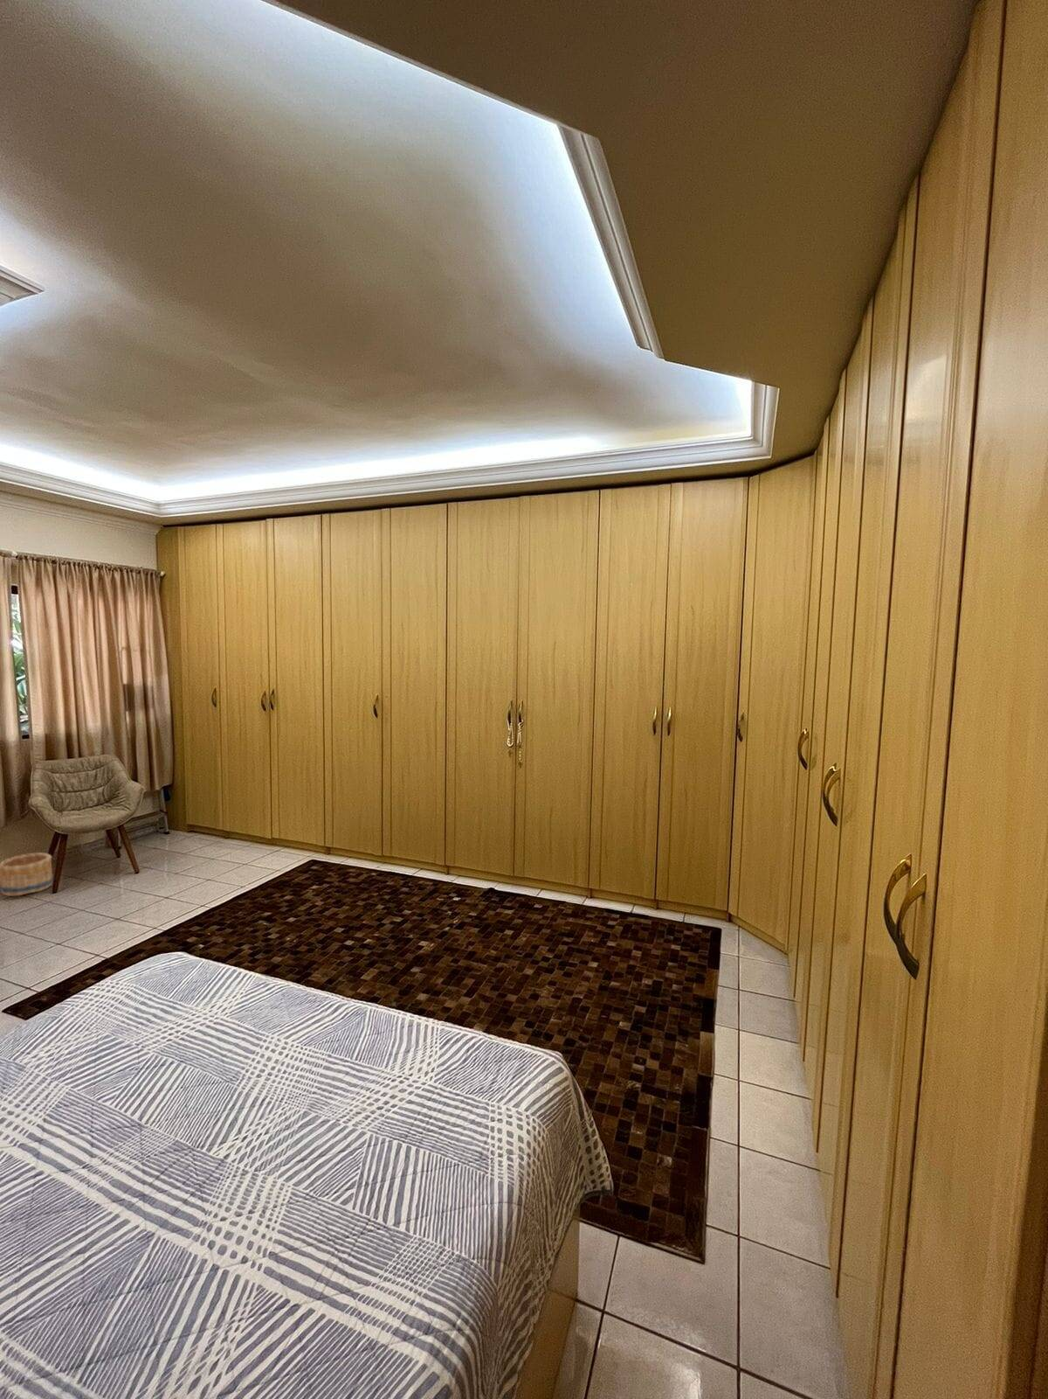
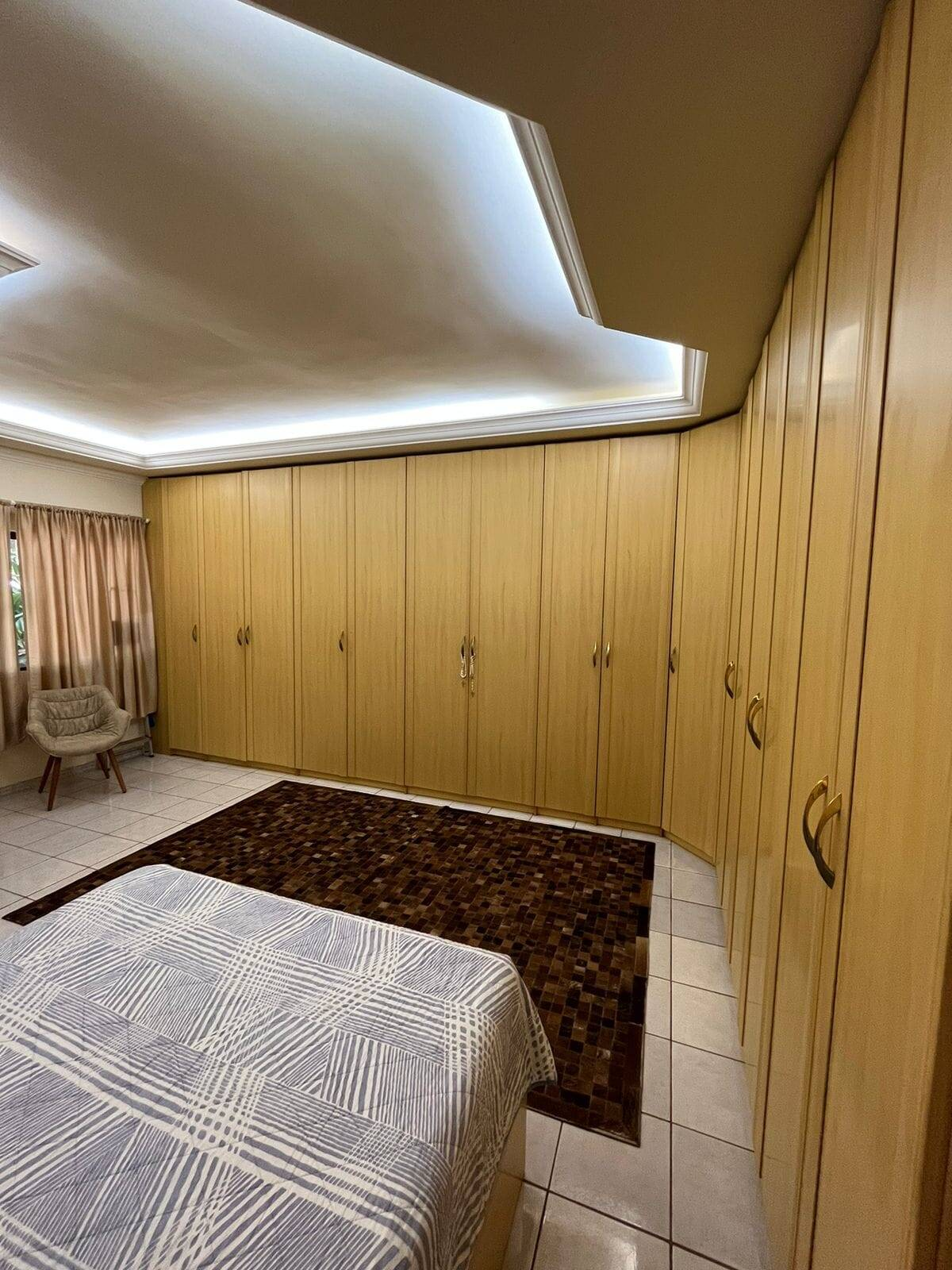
- basket (26, 874)
